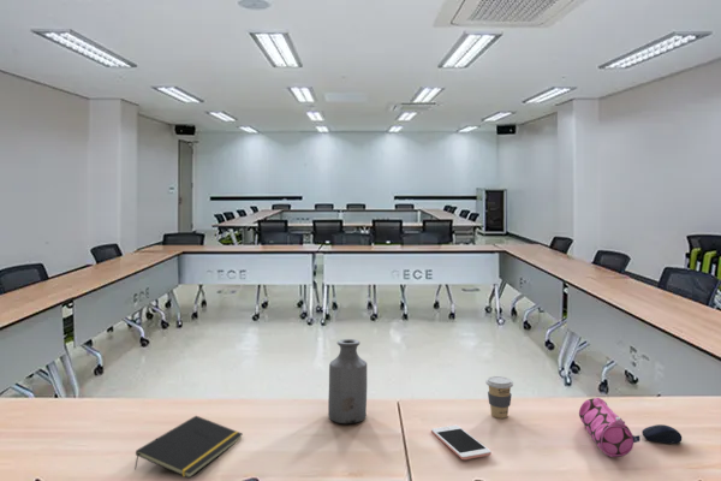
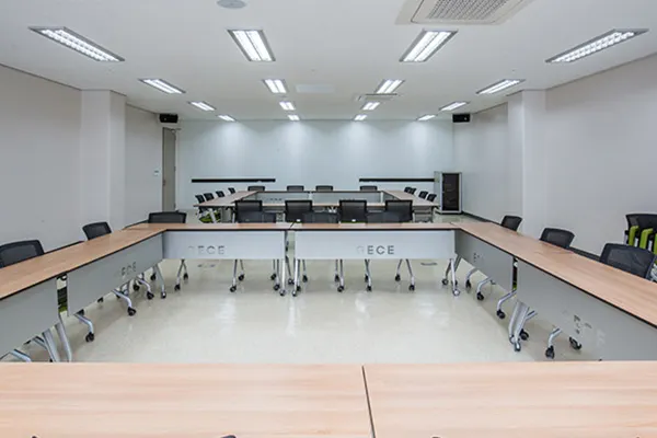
- coffee cup (499, 397)
- notepad (192, 444)
- computer mouse (661, 432)
- cell phone (459, 440)
- pencil case (604, 423)
- bottle (347, 379)
